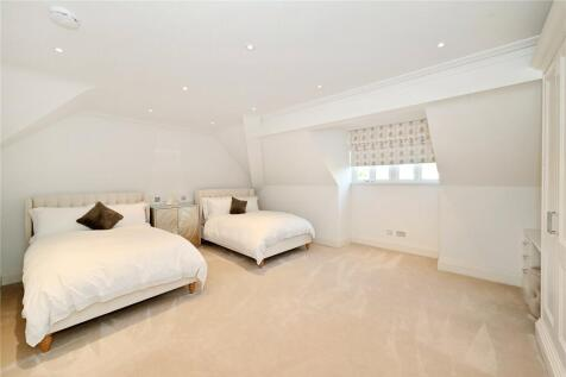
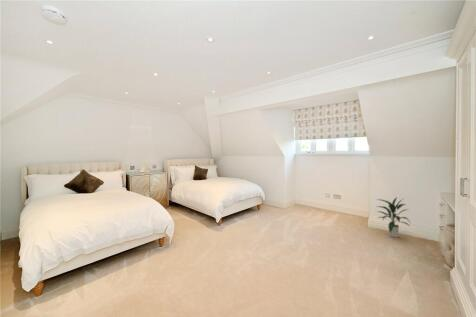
+ indoor plant (392, 216)
